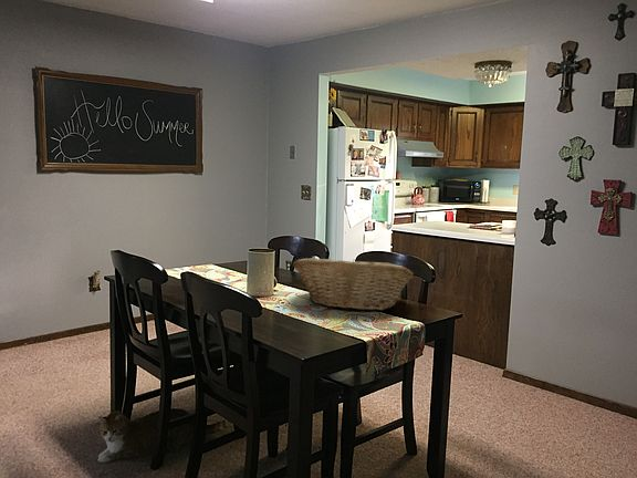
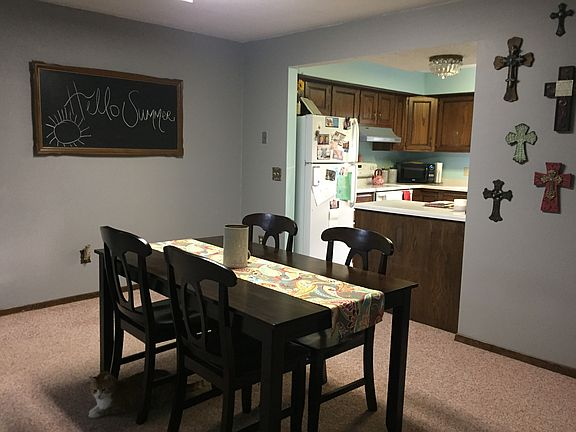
- fruit basket (352, 278)
